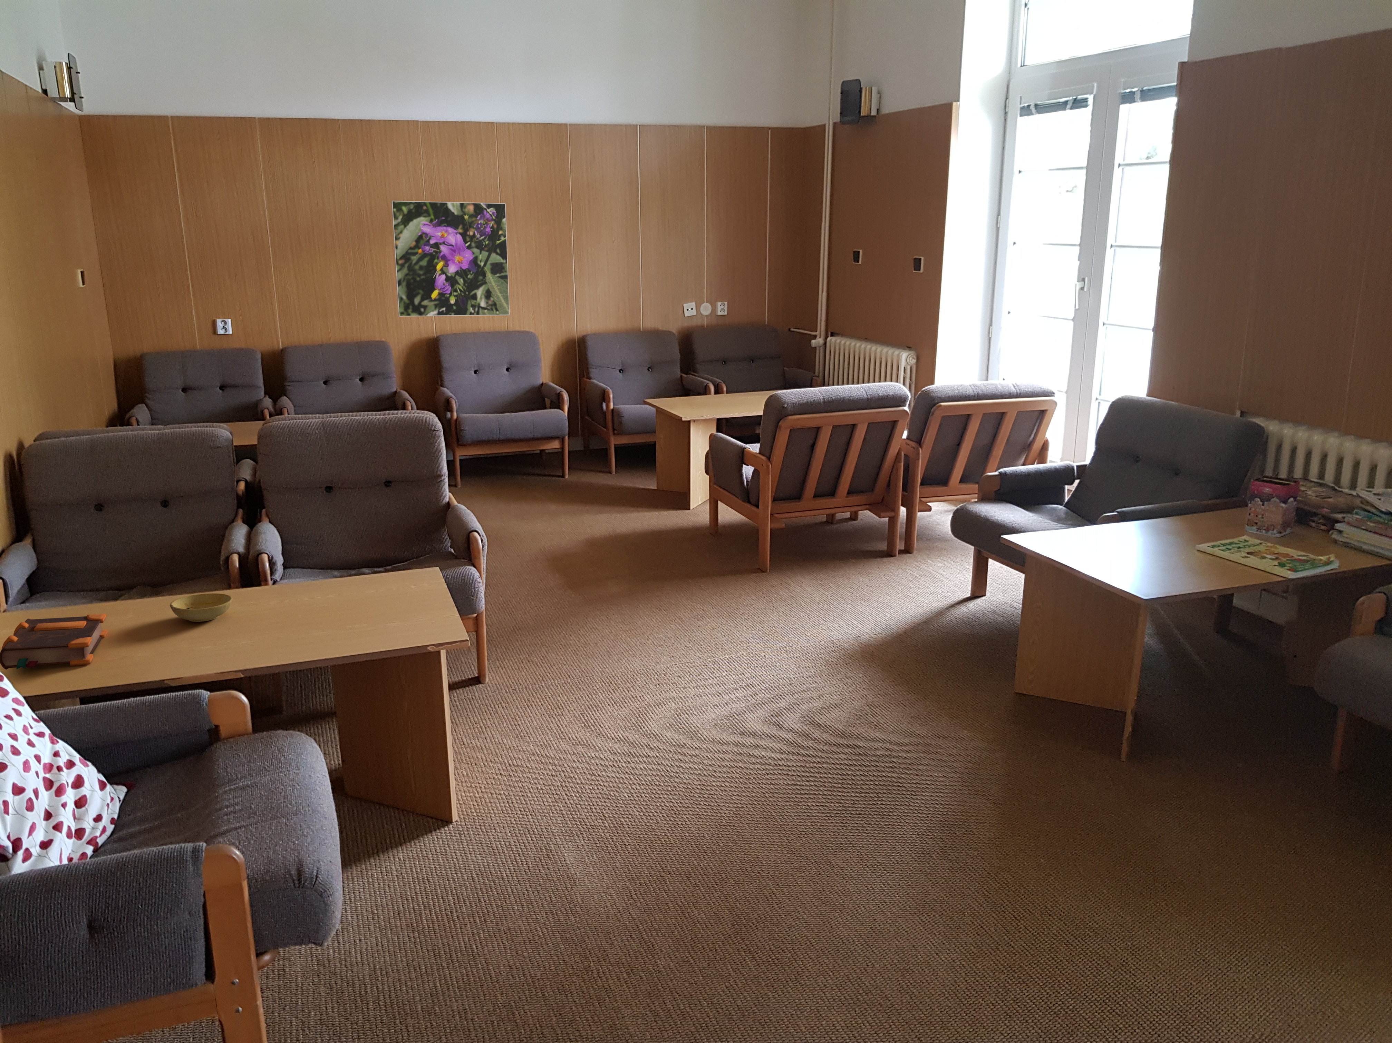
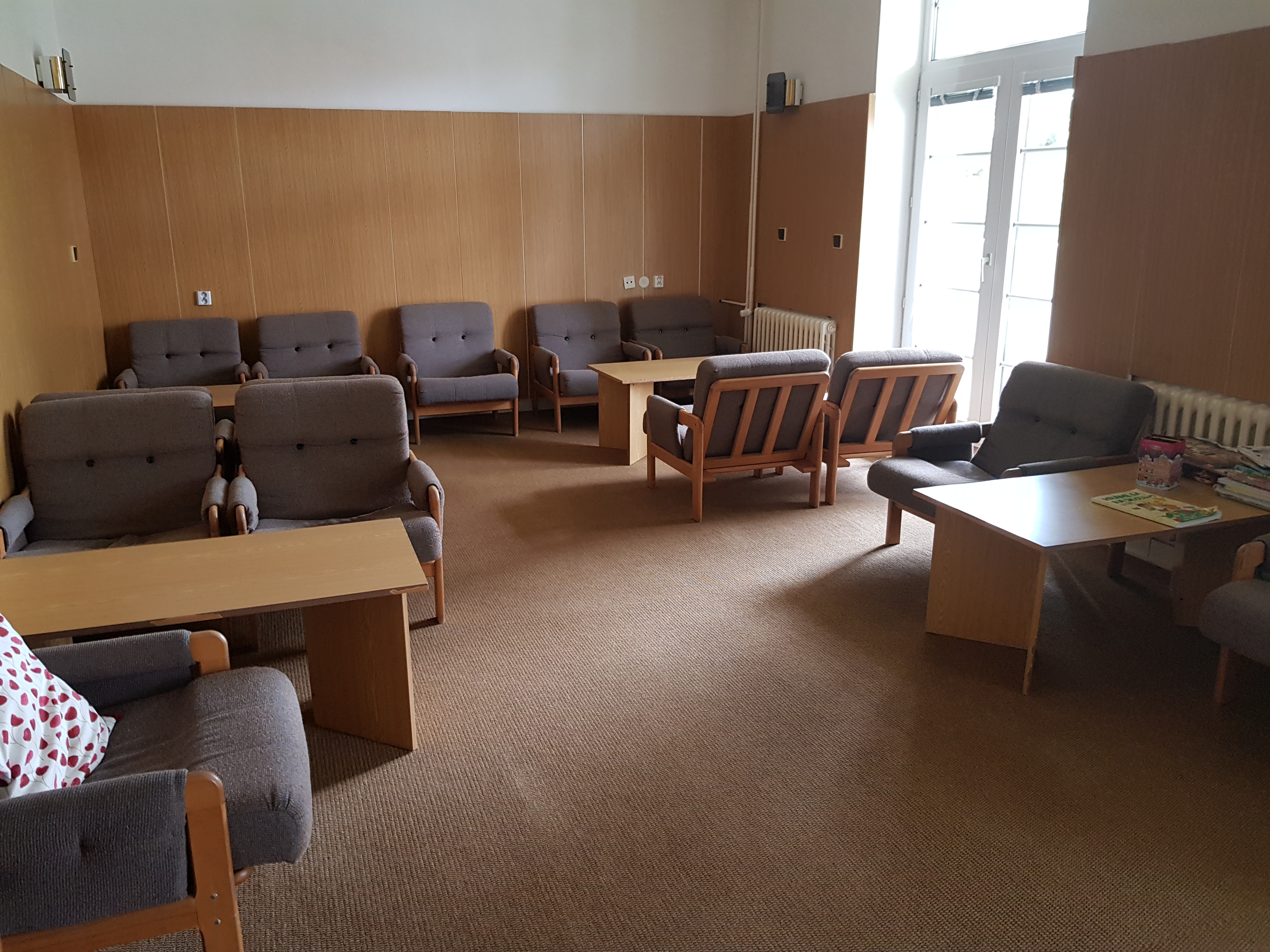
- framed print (453, 260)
- bible (53, 641)
- bowl (203, 609)
